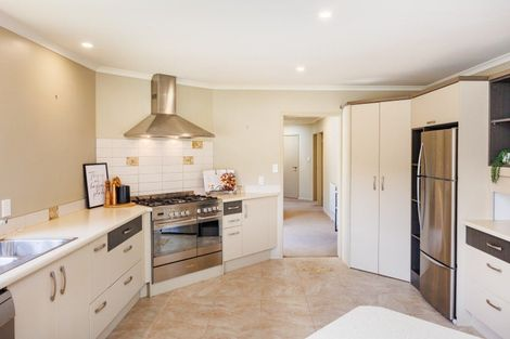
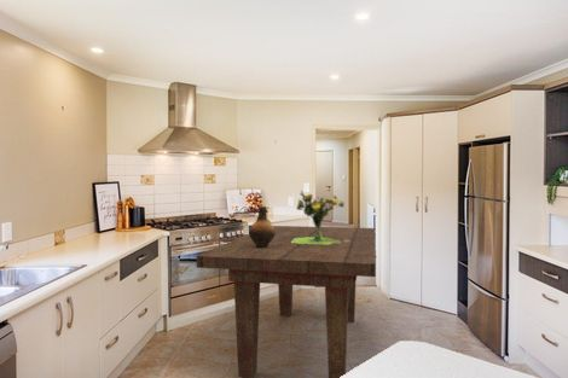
+ bouquet (320, 215)
+ ceramic jug (261, 226)
+ dining table (306, 285)
